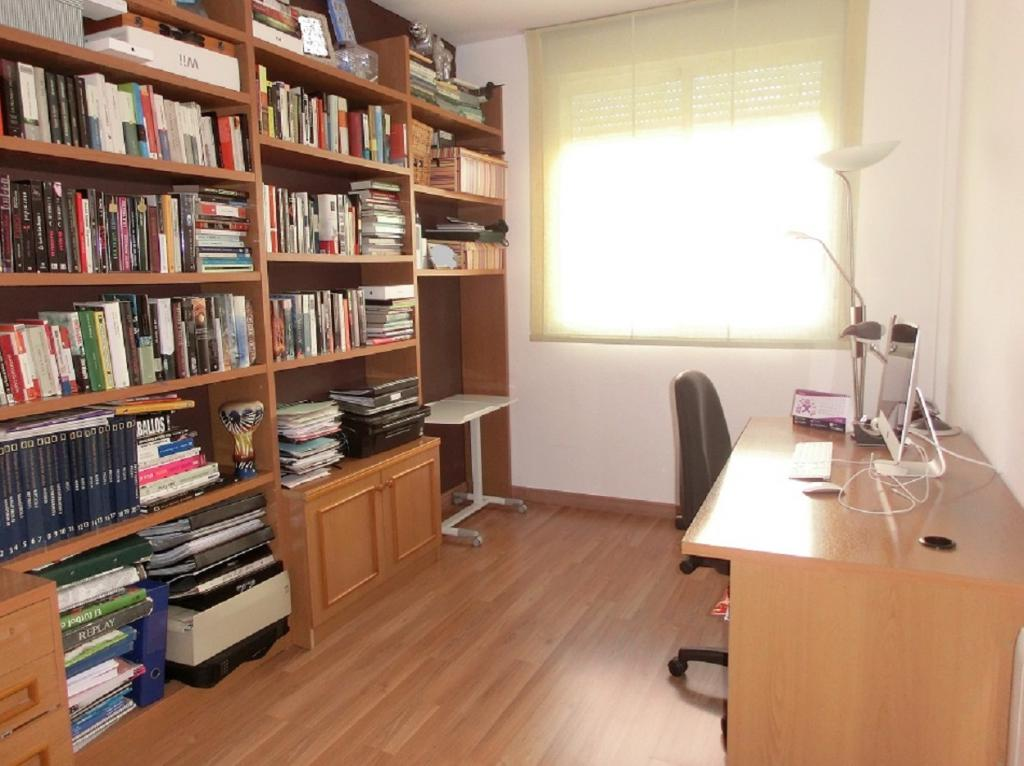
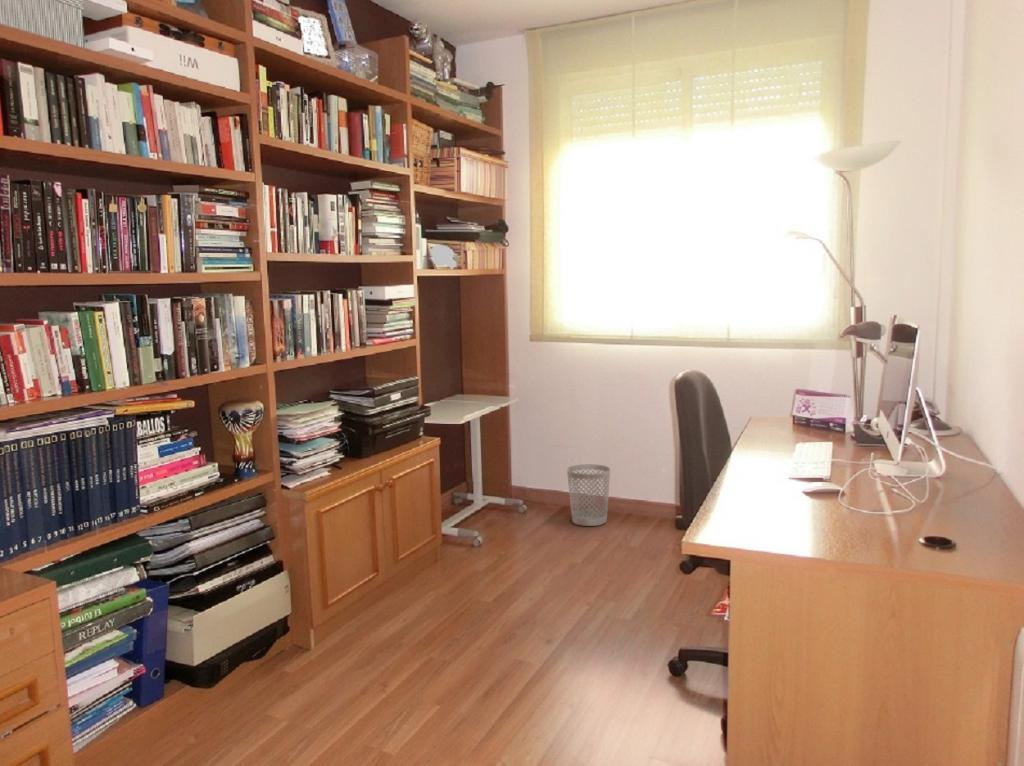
+ wastebasket (588, 495)
